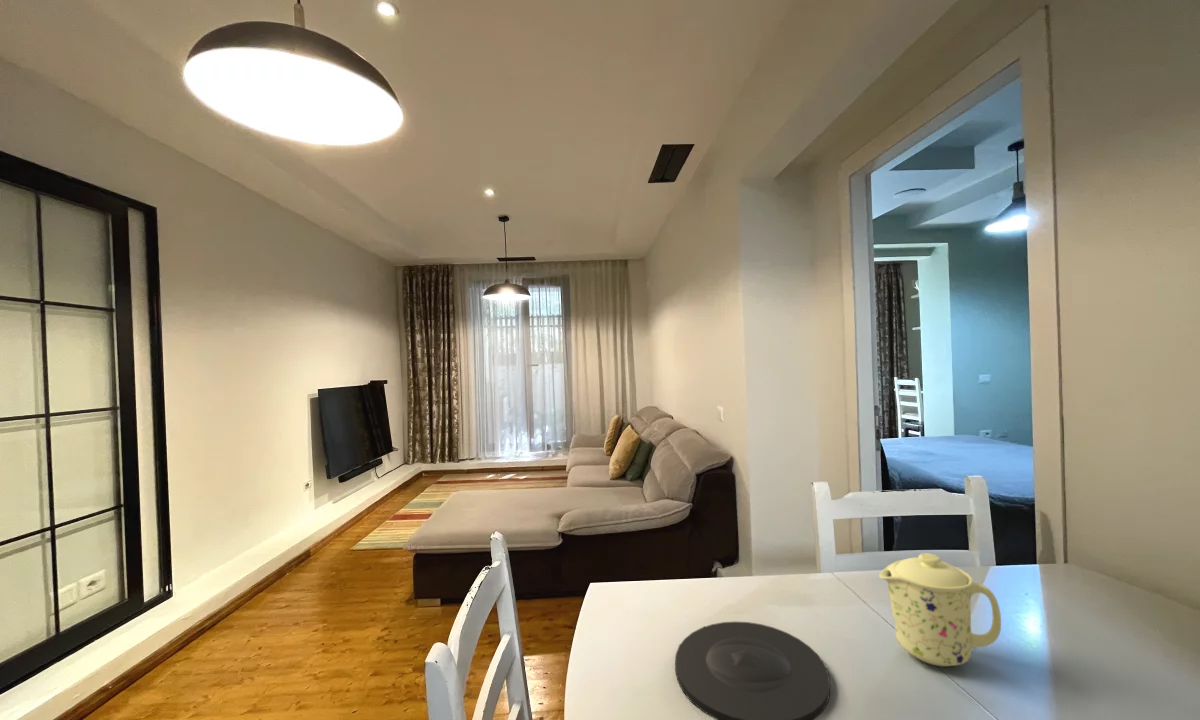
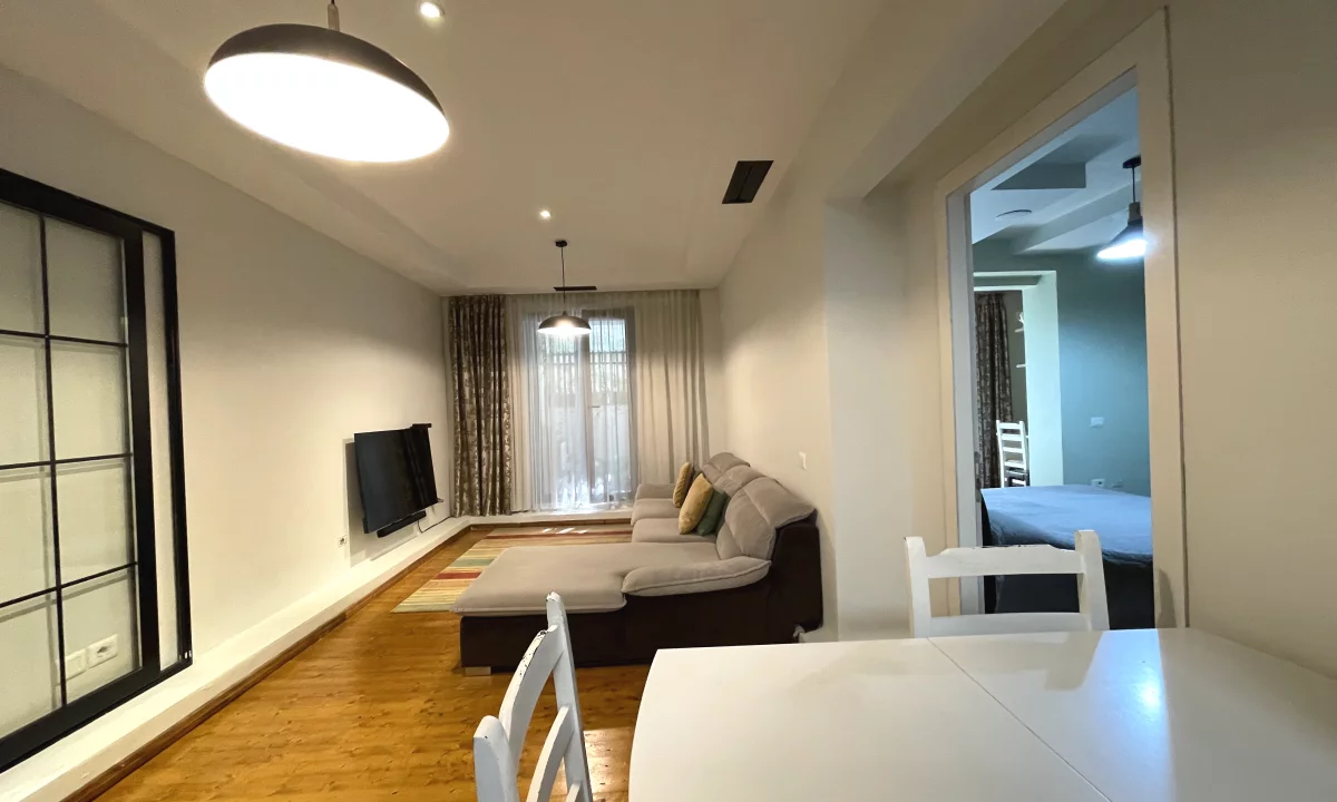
- plate (749, 662)
- mug (937, 606)
